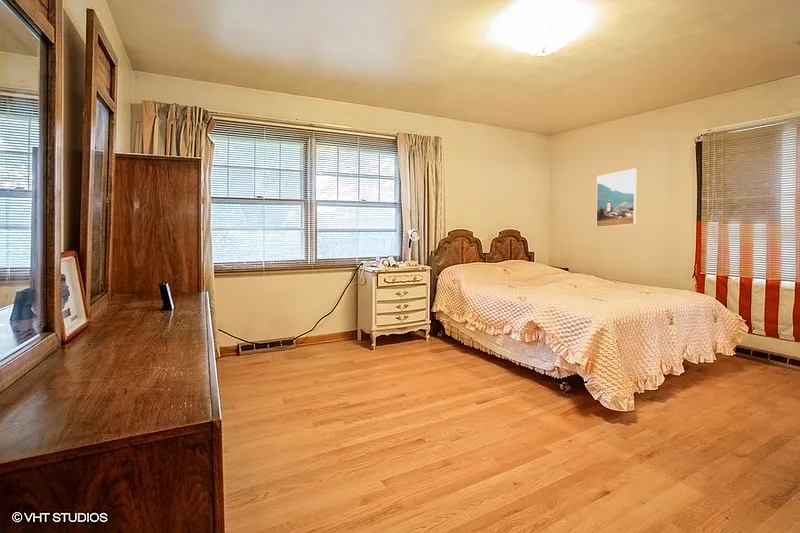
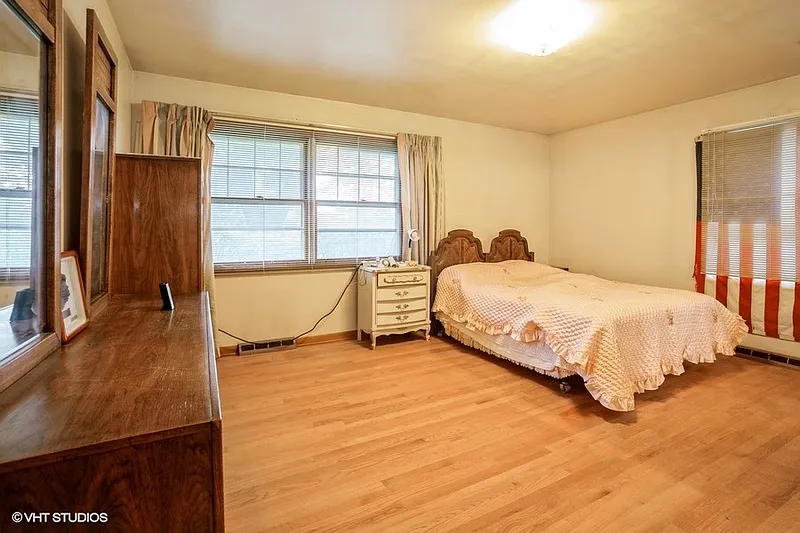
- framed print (615, 199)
